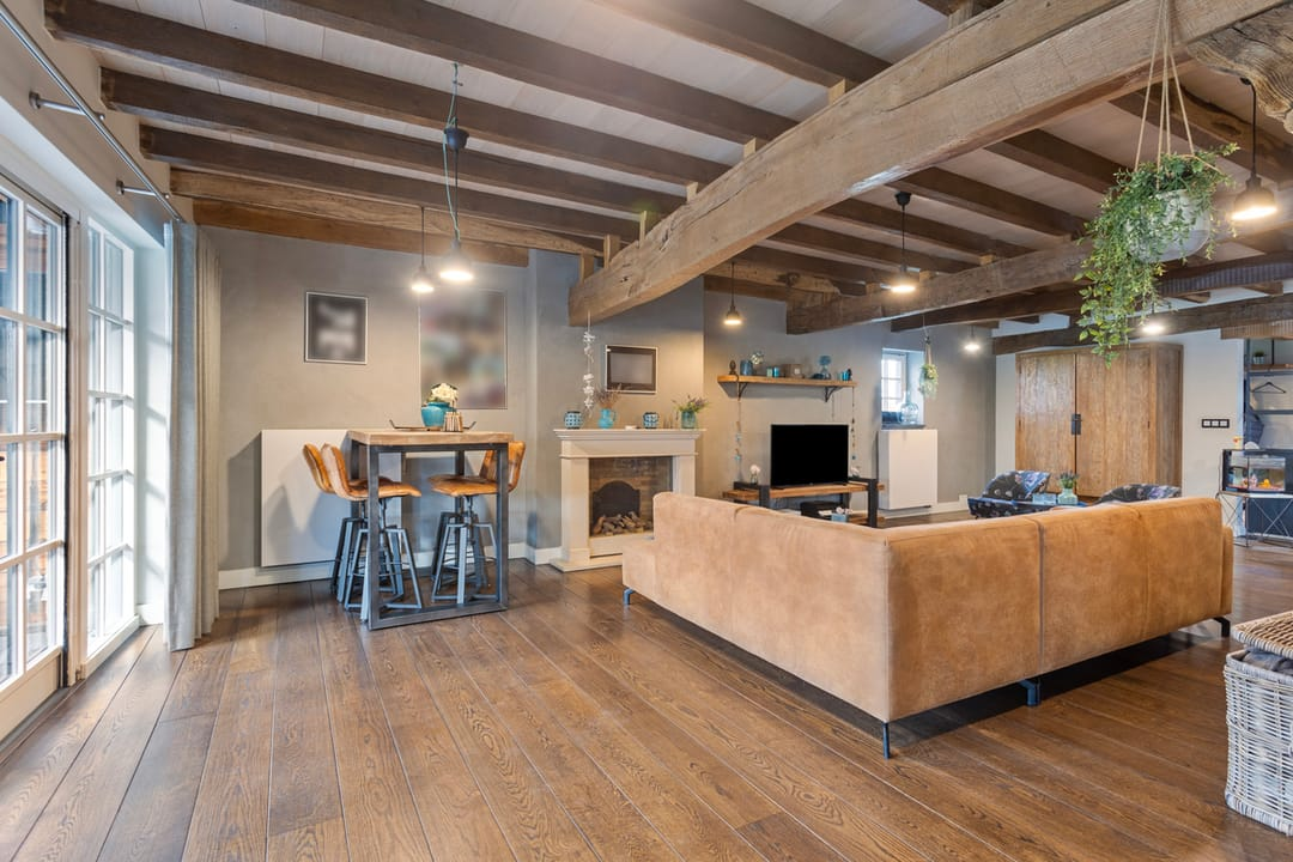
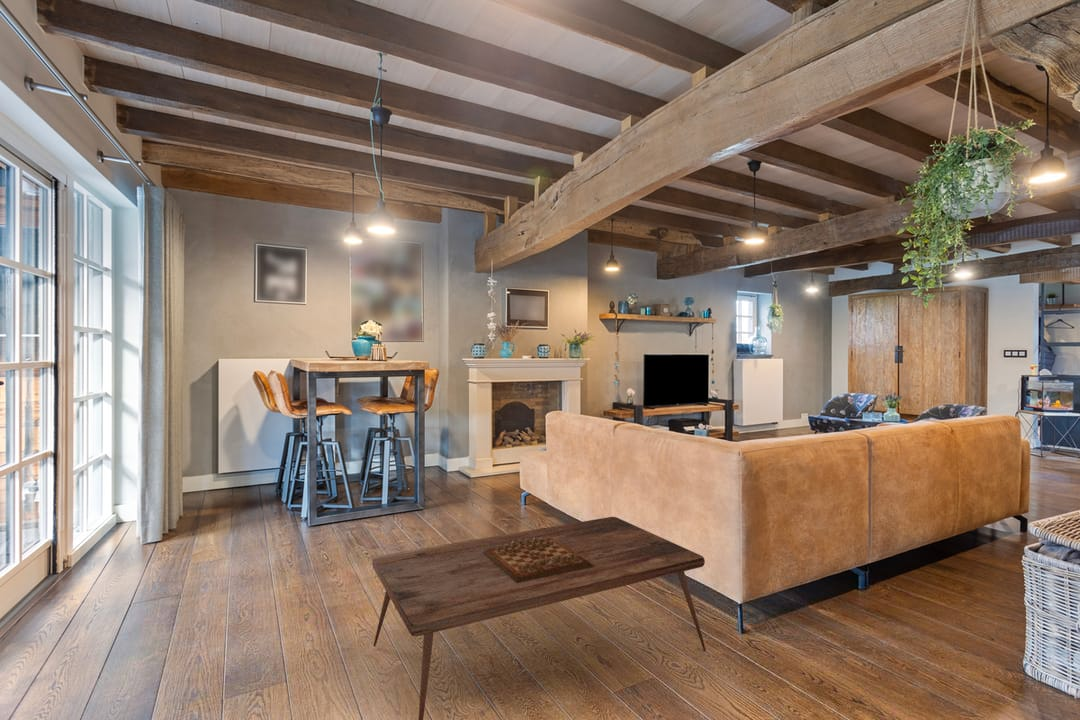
+ coffee table (538, 596)
